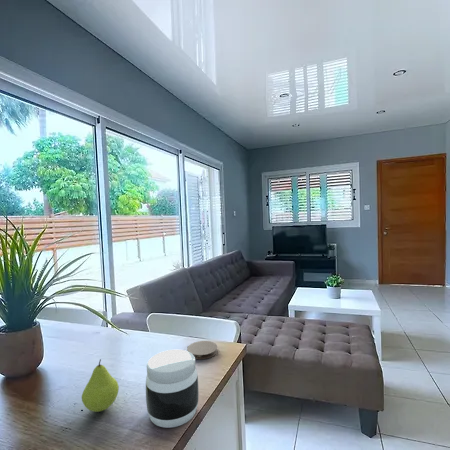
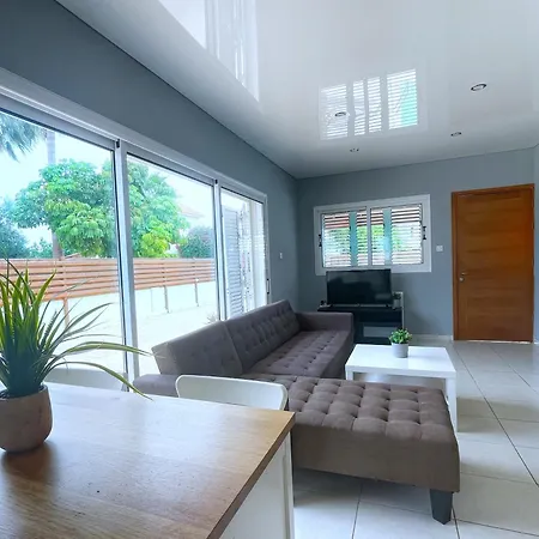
- jar (172, 385)
- coaster (202, 349)
- fruit (100, 383)
